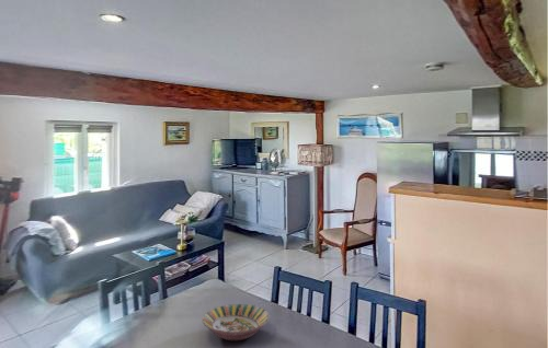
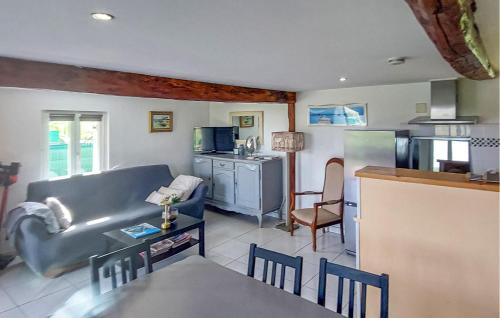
- serving bowl (236, 324)
